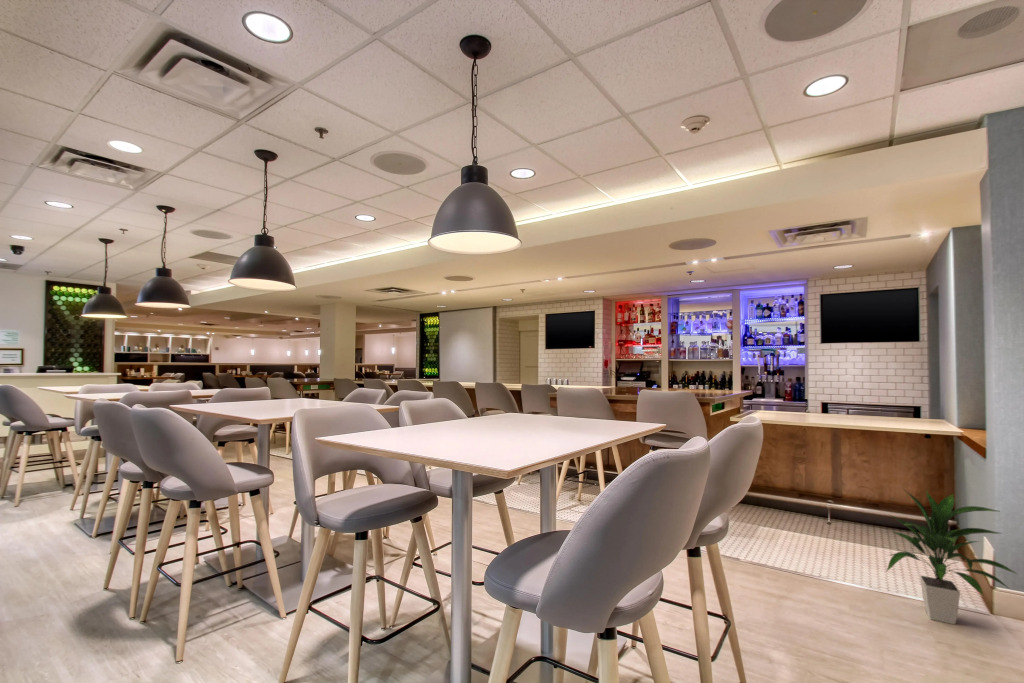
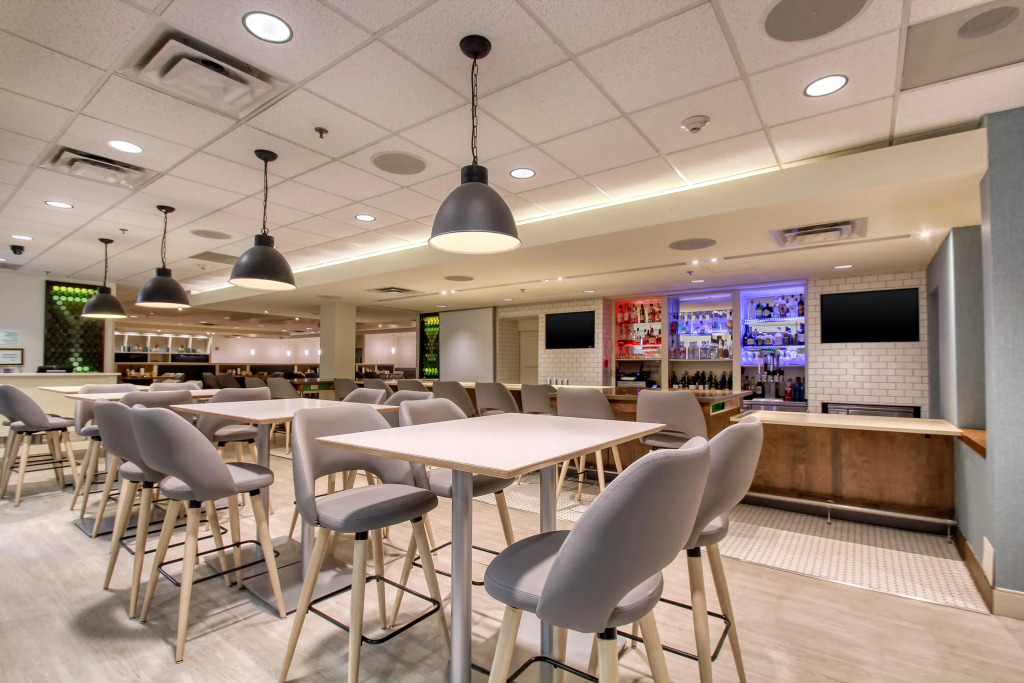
- indoor plant (940, 552)
